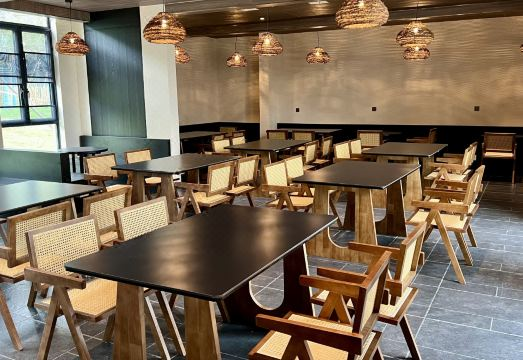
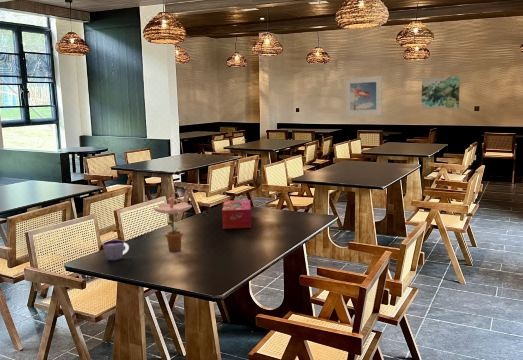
+ tissue box (237, 213)
+ wall art (440, 93)
+ cup (116, 250)
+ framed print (363, 96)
+ flower (173, 217)
